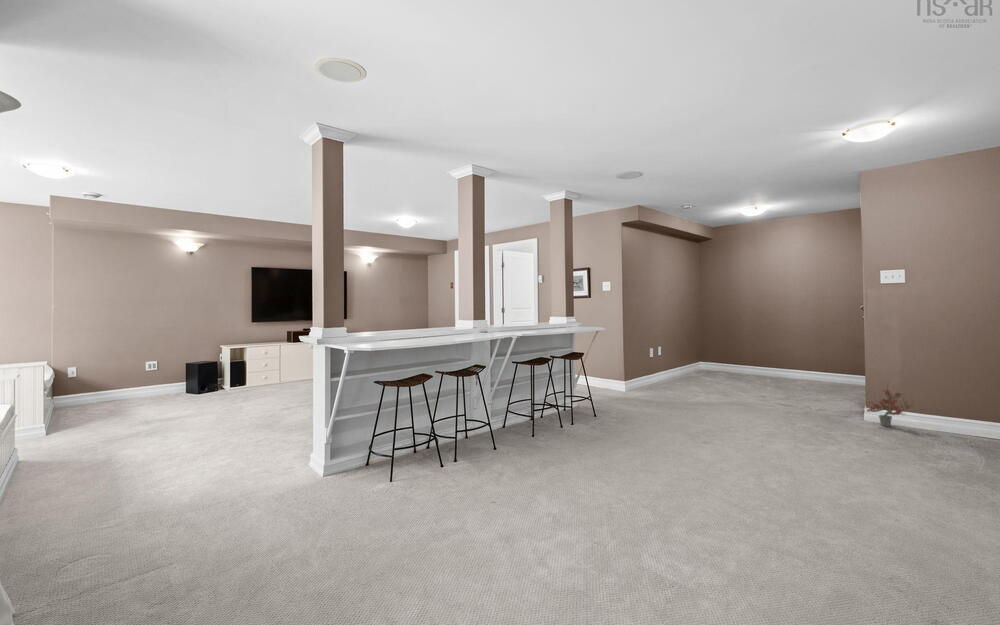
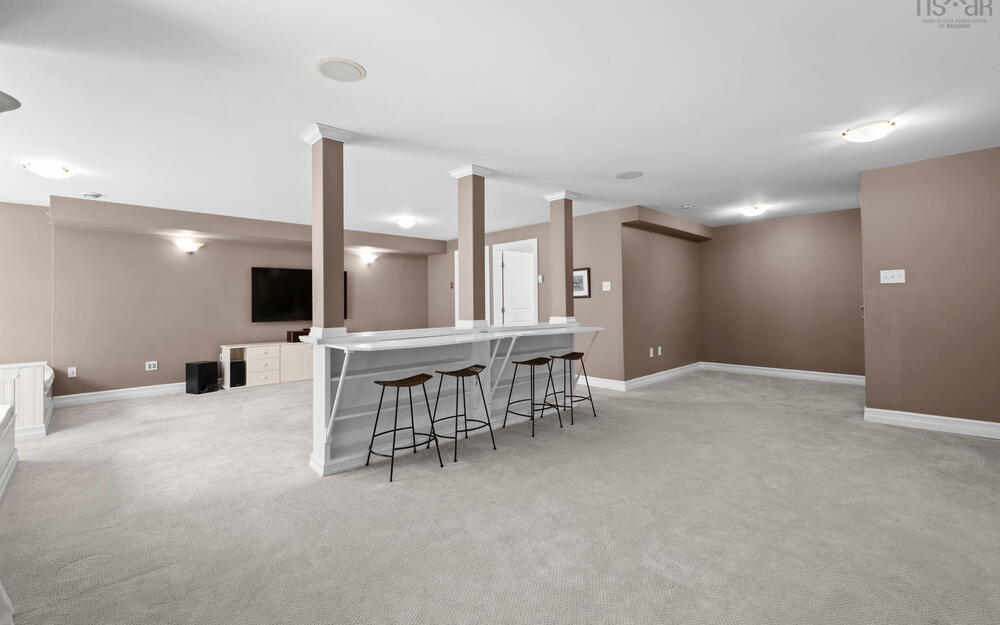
- potted plant (886, 404)
